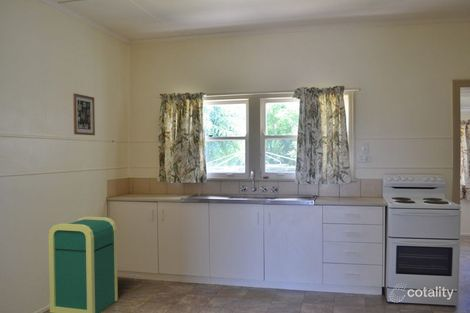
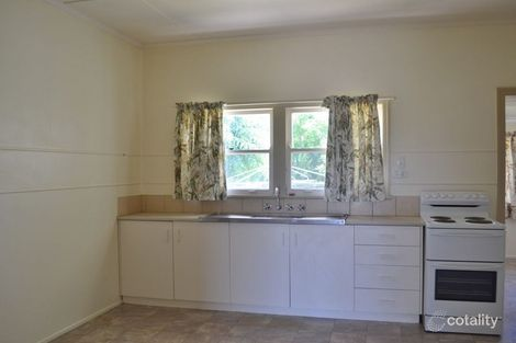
- wall art (84, 115)
- trash can (84, 263)
